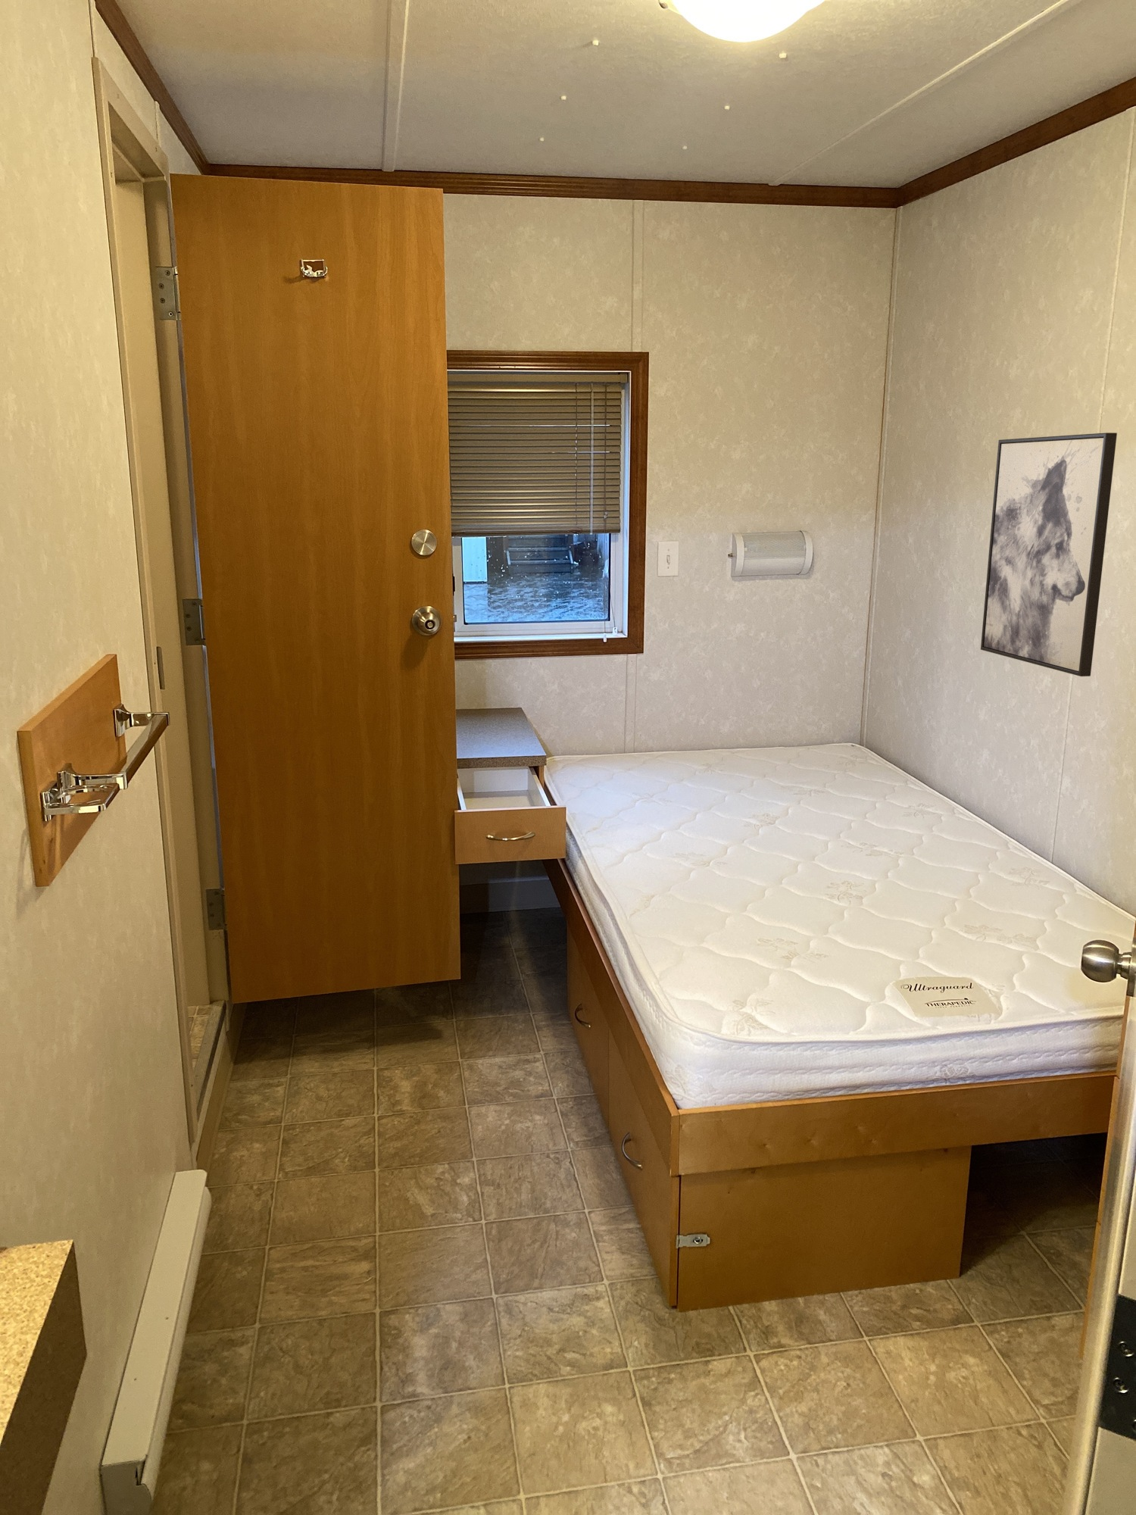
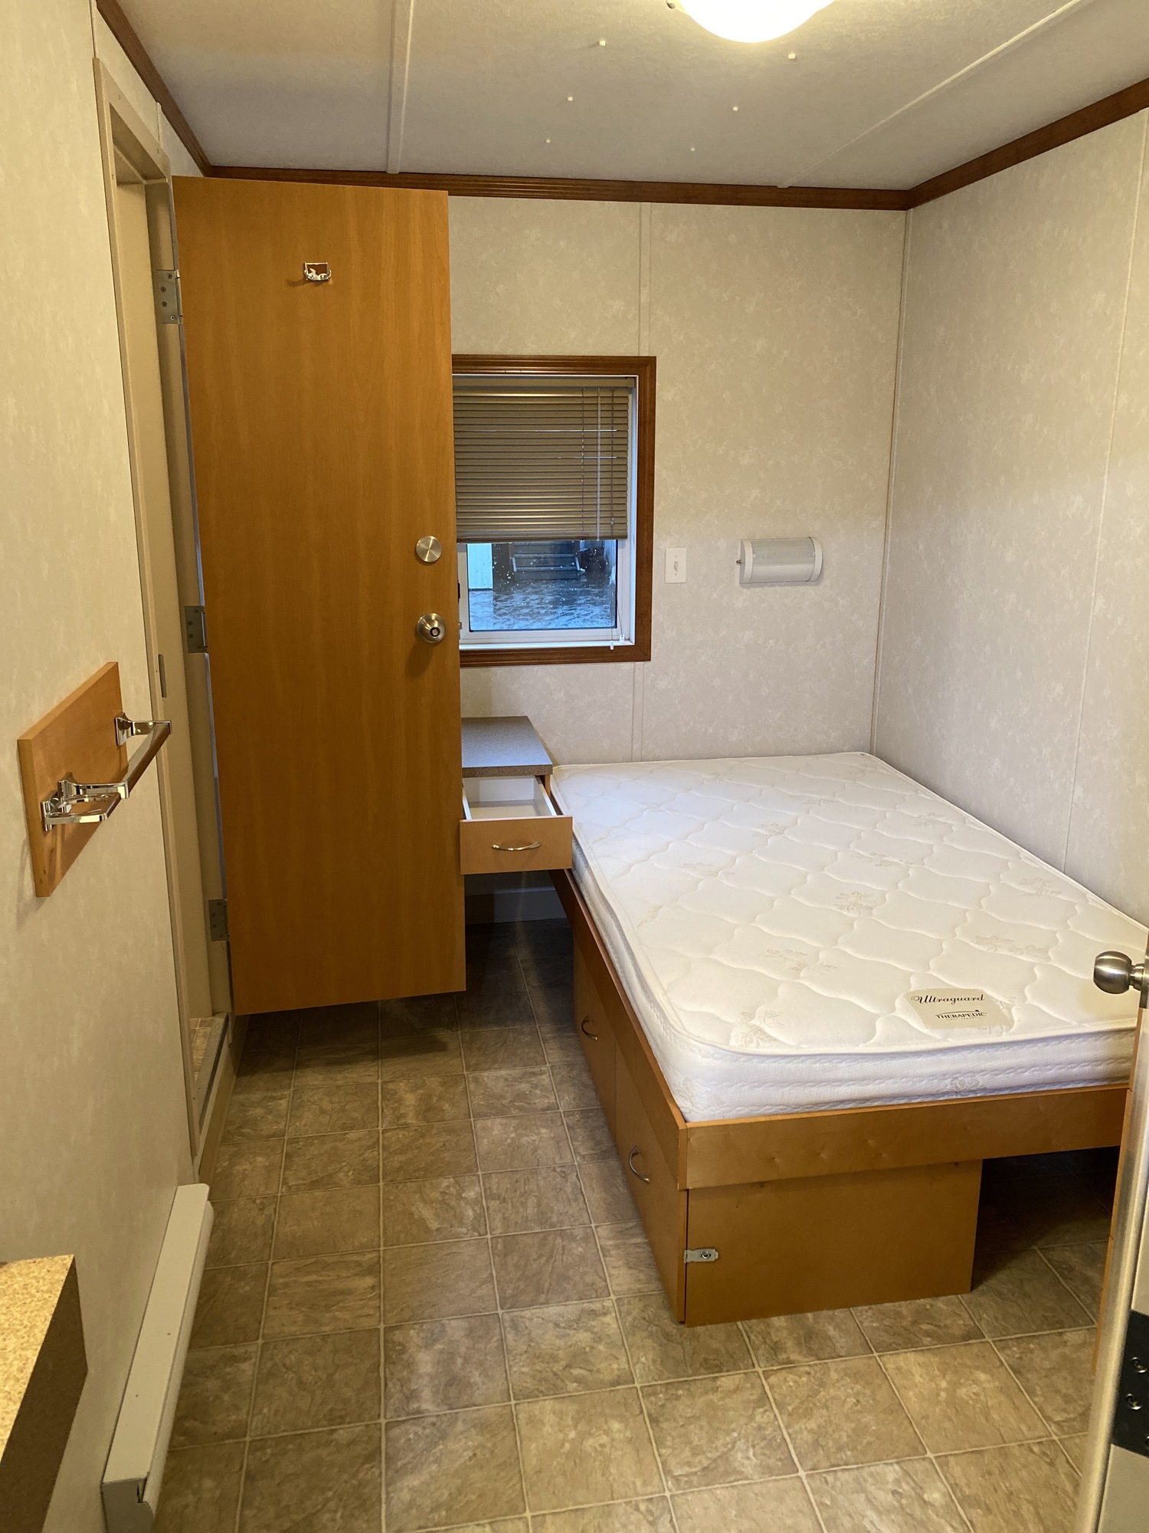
- wall art (1042, 551)
